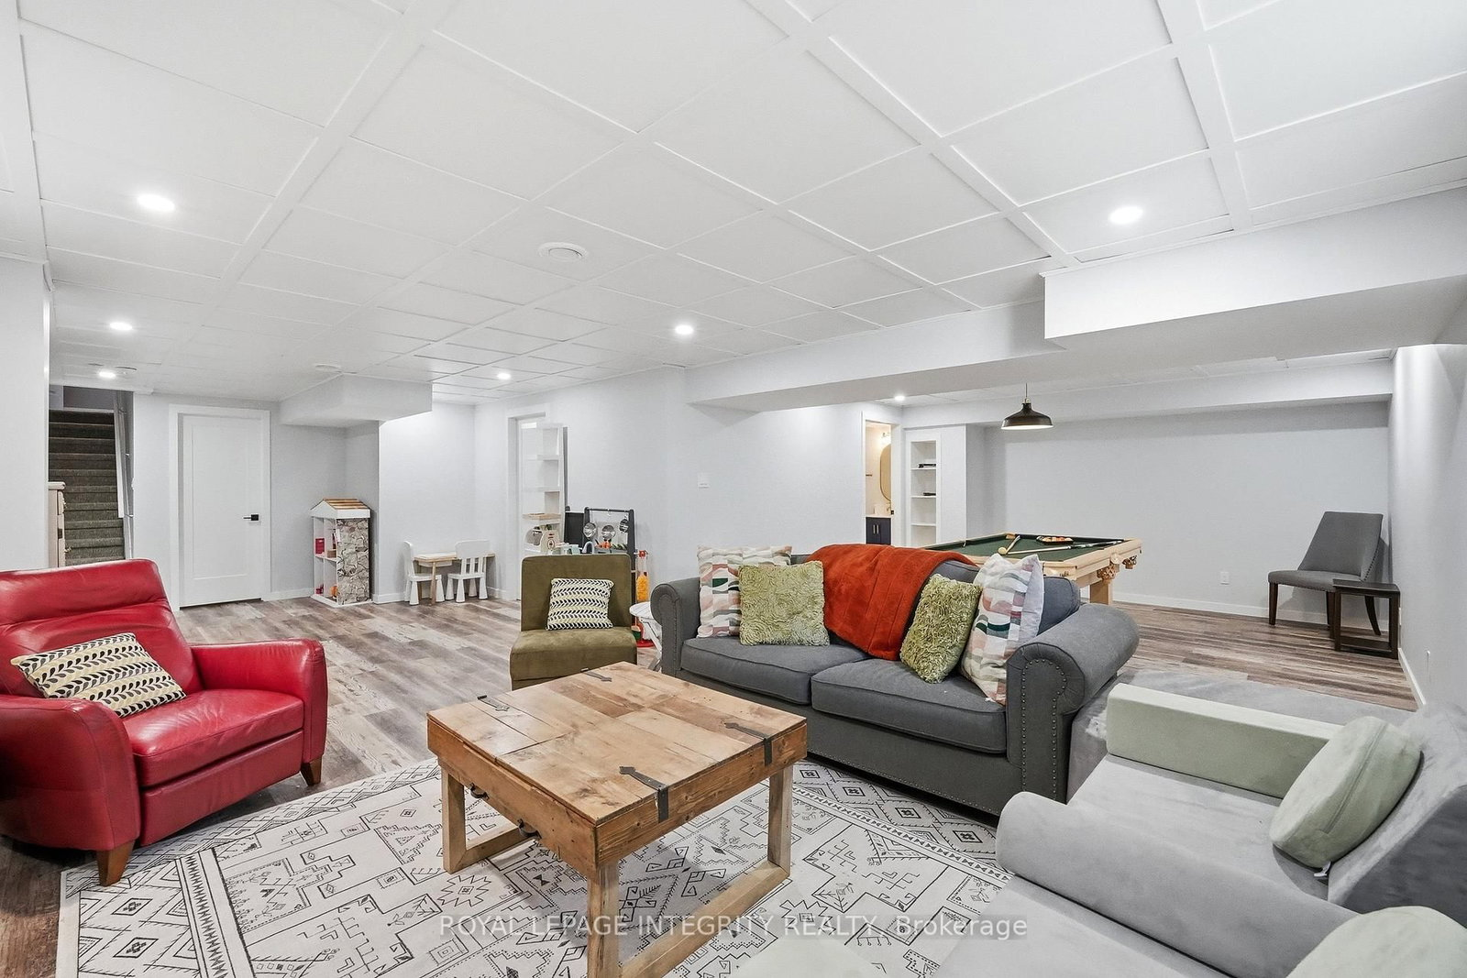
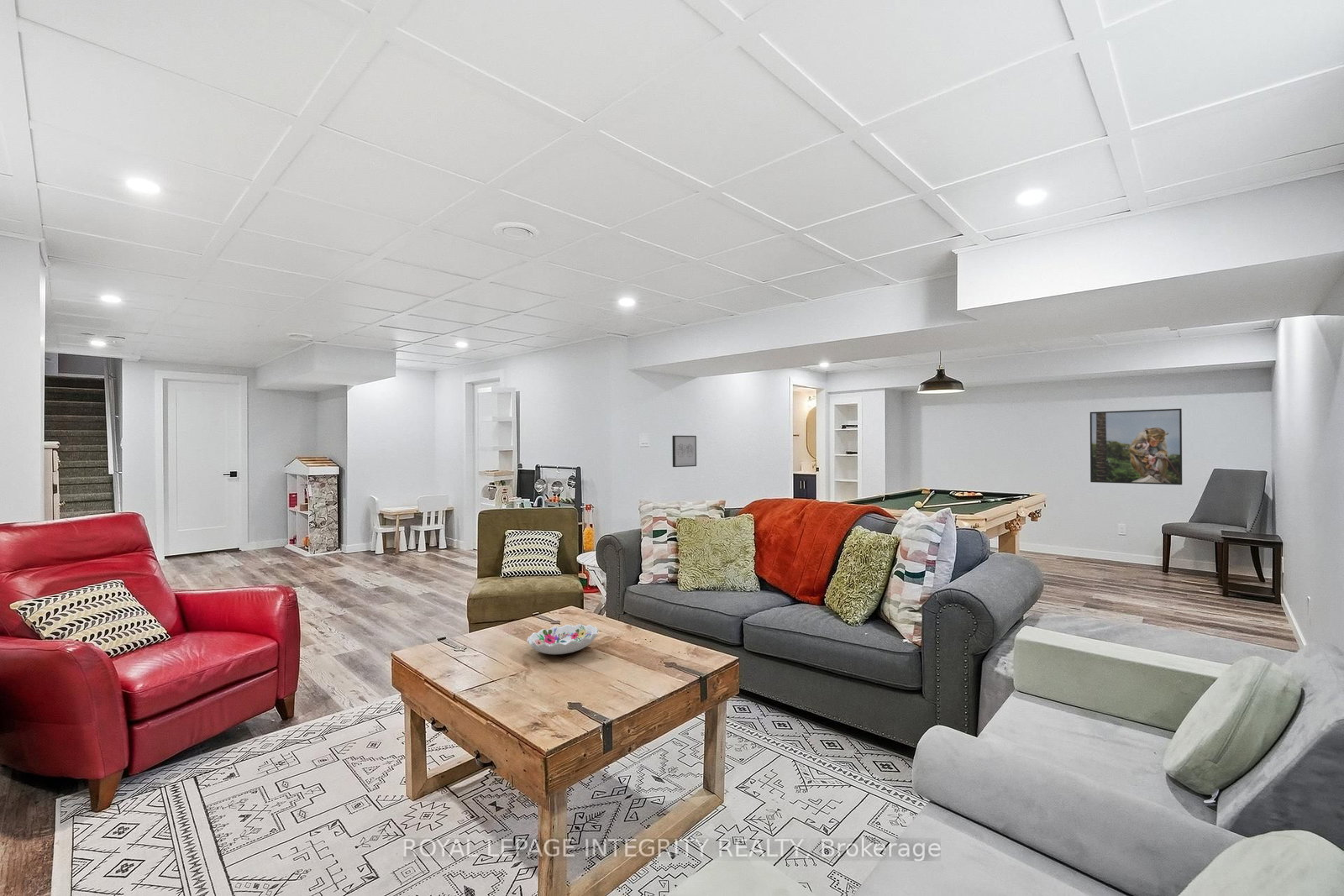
+ wall art (685, 451)
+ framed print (1134, 447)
+ decorative bowl (563, 640)
